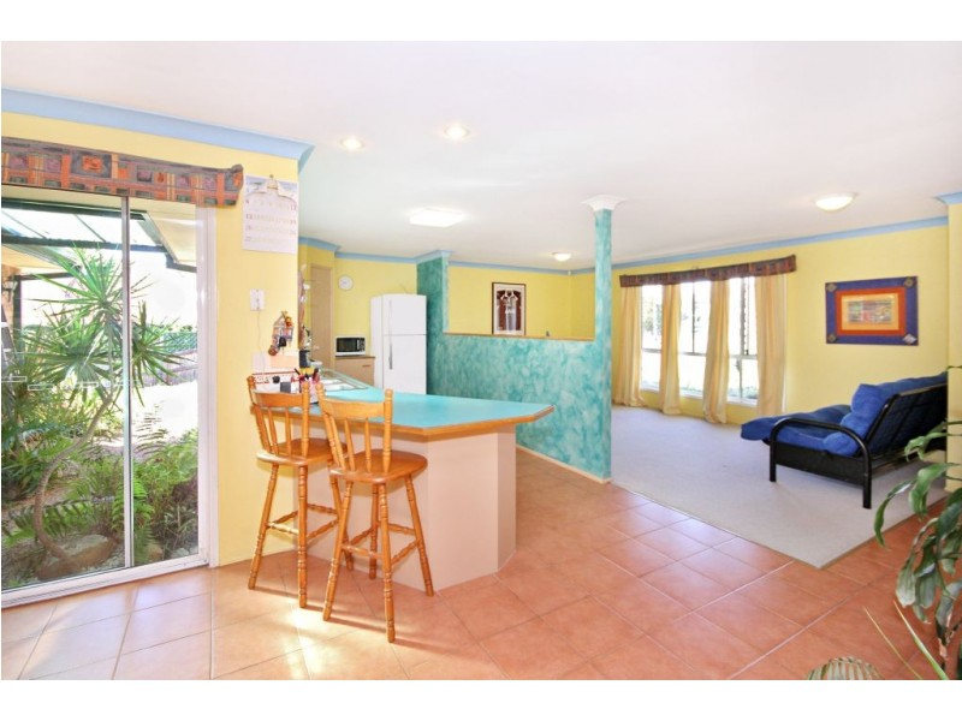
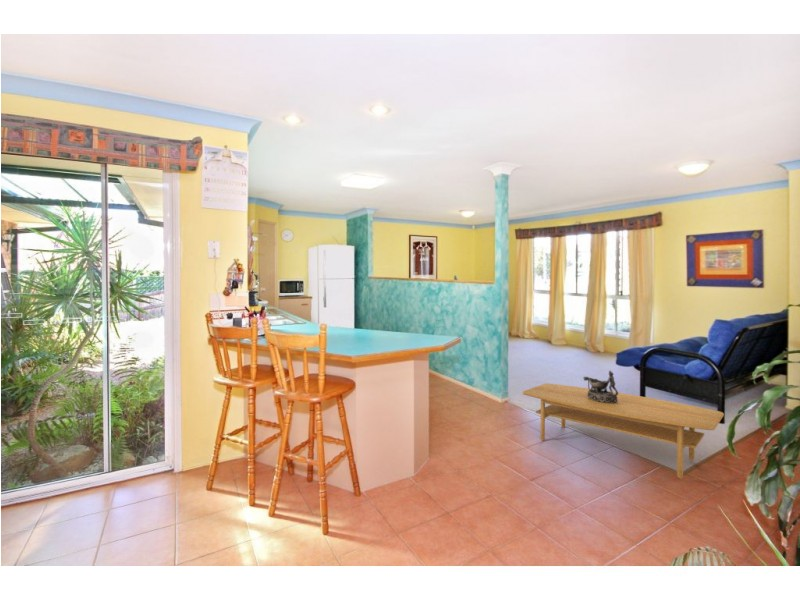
+ decorative bowl (599, 383)
+ coffee table (612, 425)
